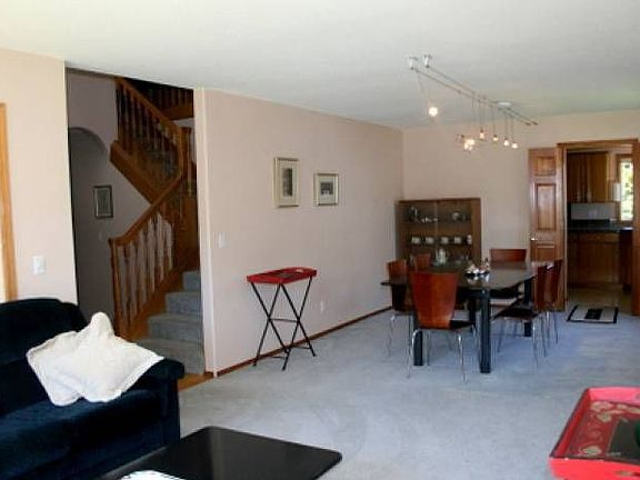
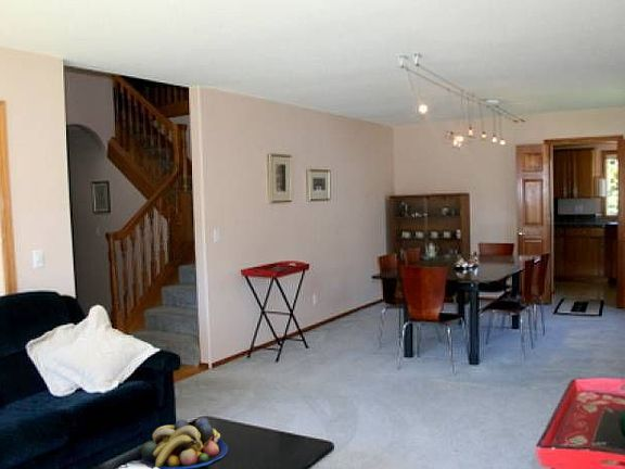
+ fruit bowl (184, 439)
